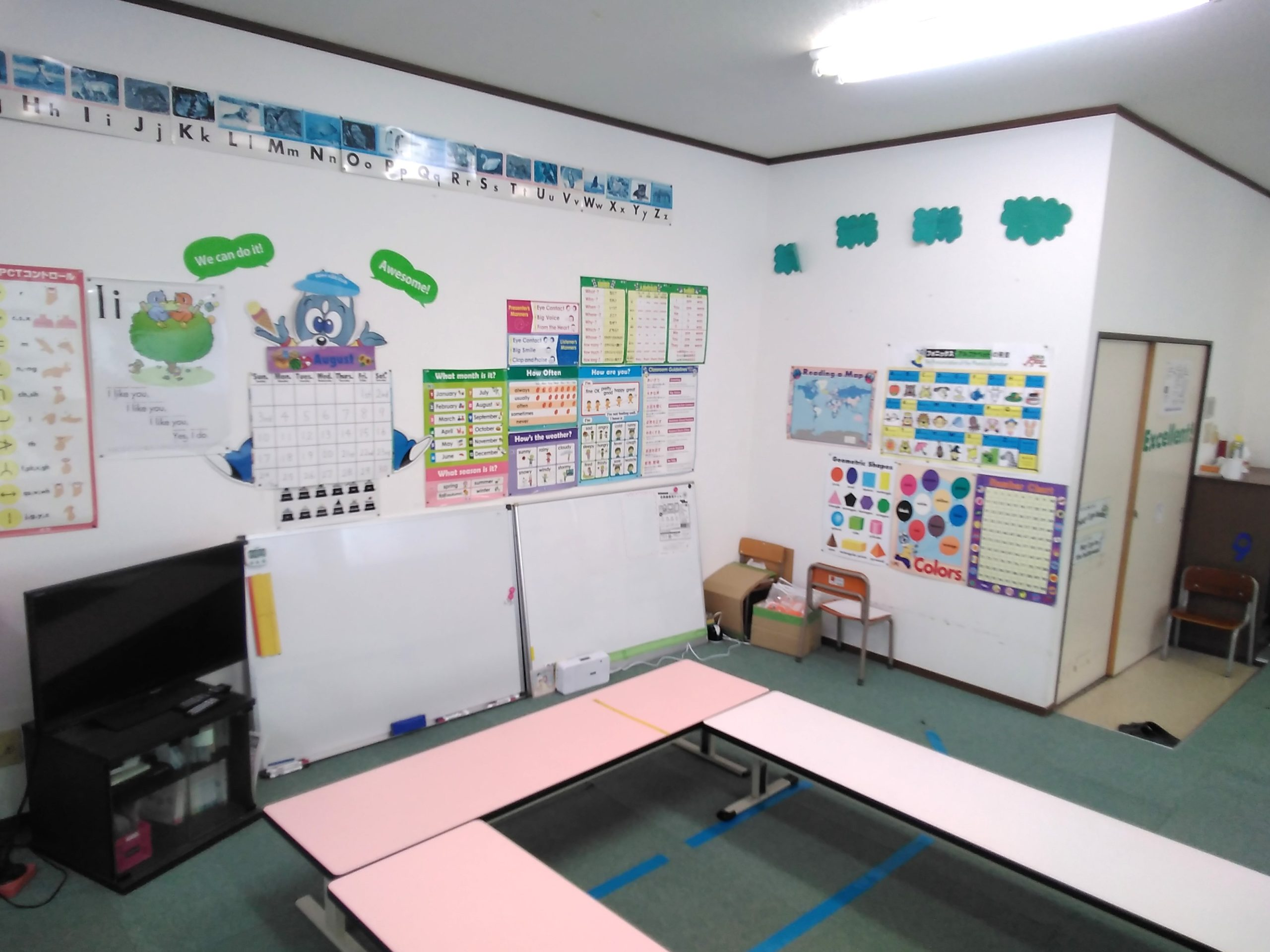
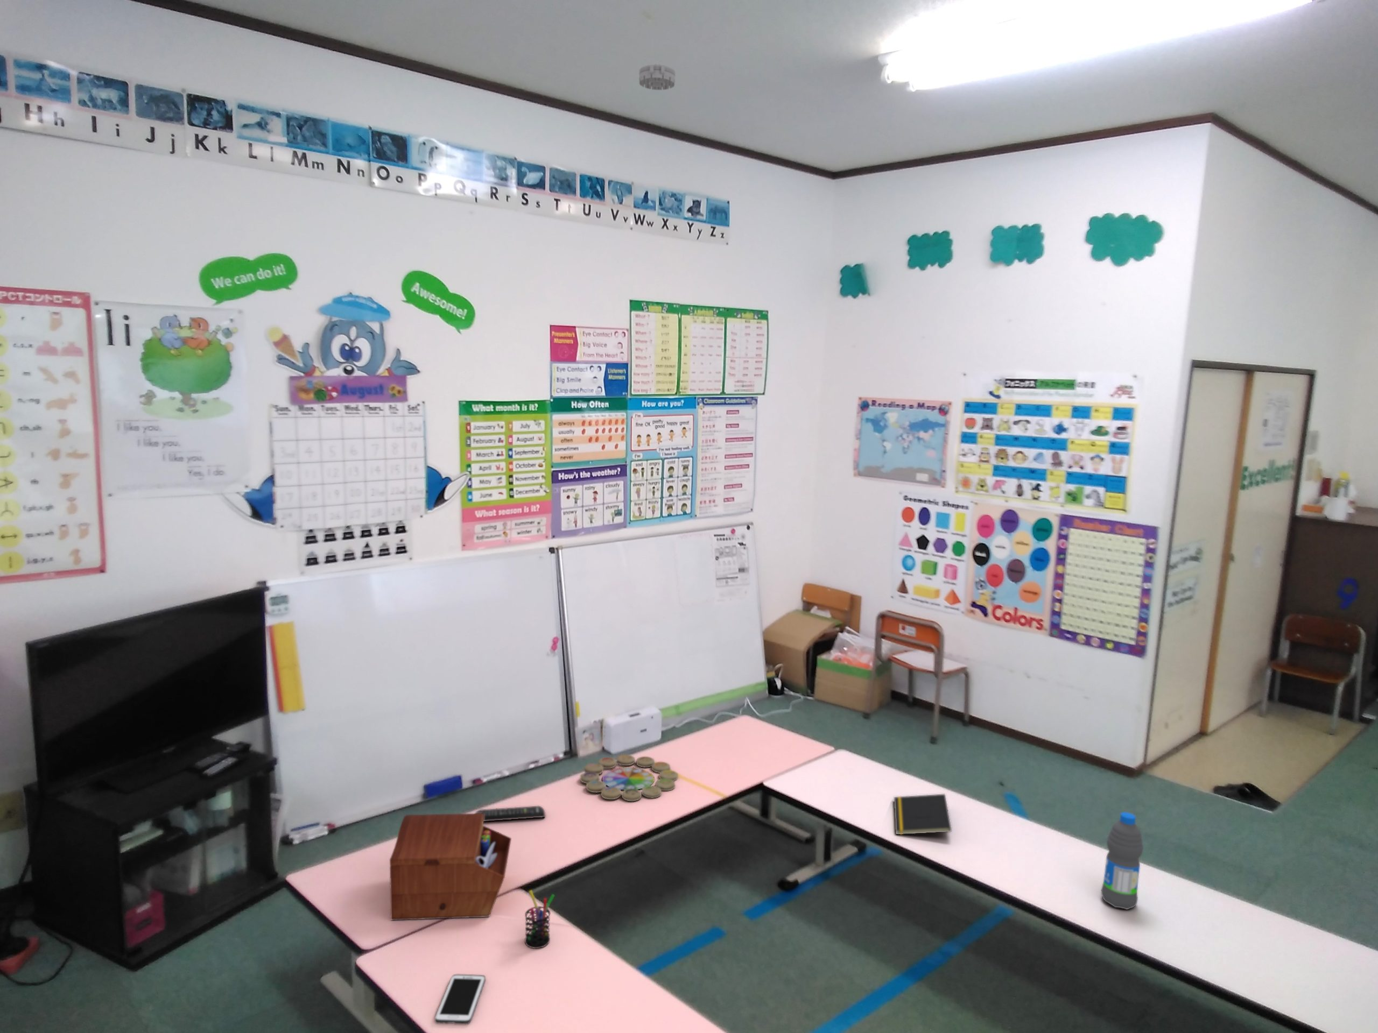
+ notepad (921, 814)
+ water bottle (1123, 858)
+ smoke detector (656, 76)
+ pen holder (541, 916)
+ memory game (629, 776)
+ sewing box (454, 864)
+ cell phone (461, 998)
+ remote control (509, 814)
